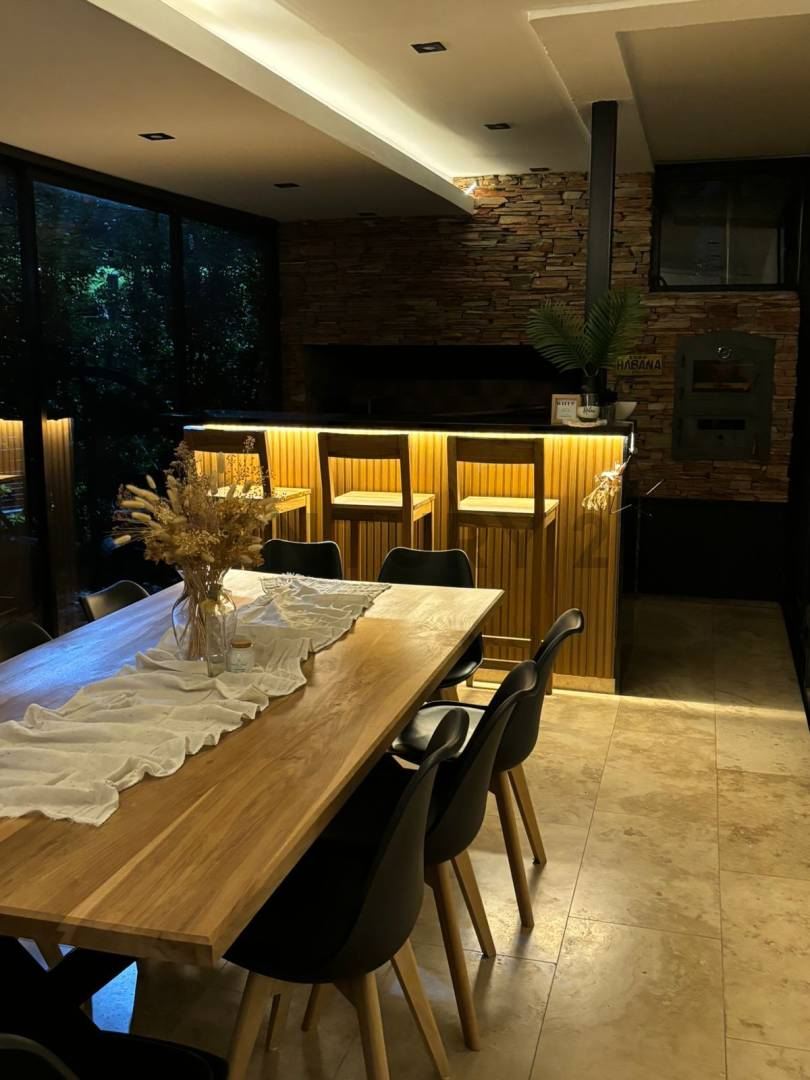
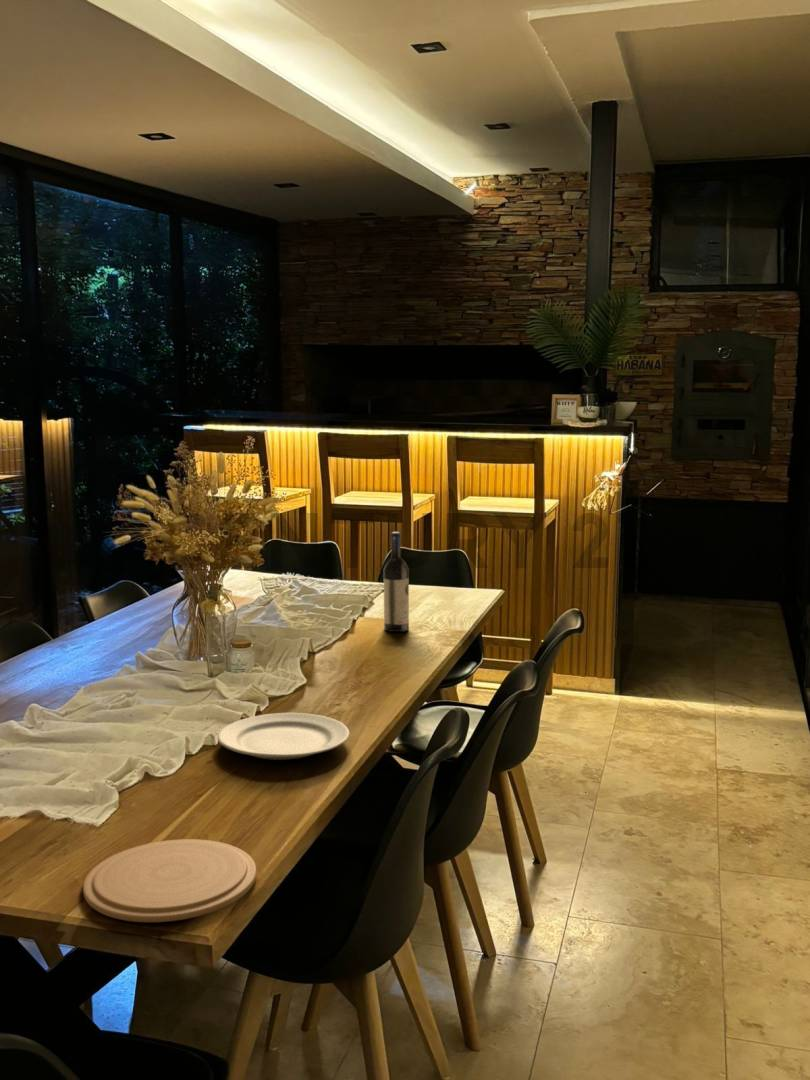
+ plate (171, 876)
+ wine bottle (396, 581)
+ chinaware (284, 738)
